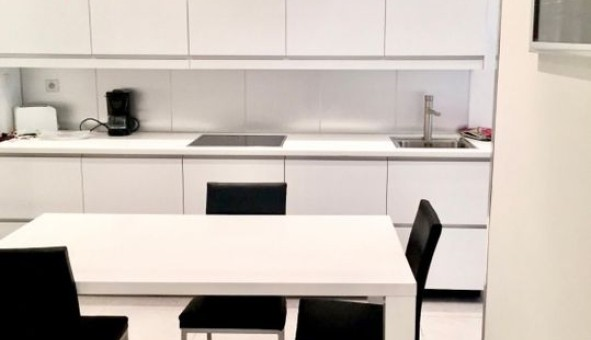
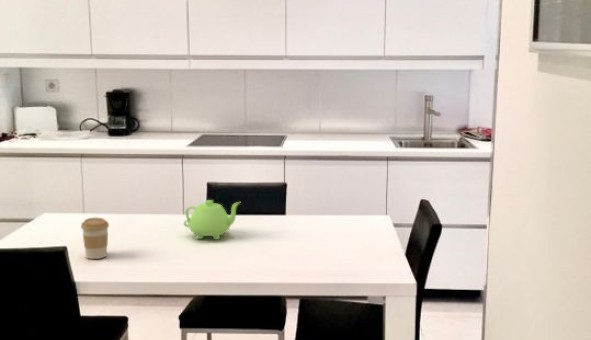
+ teapot (212, 218)
+ coffee cup (95, 237)
